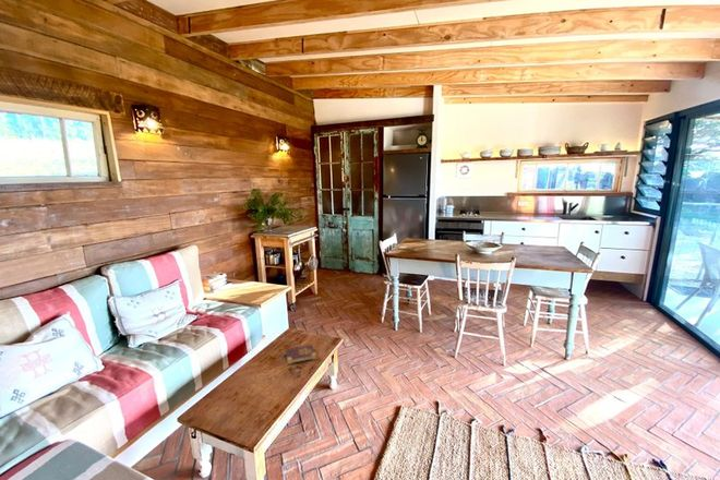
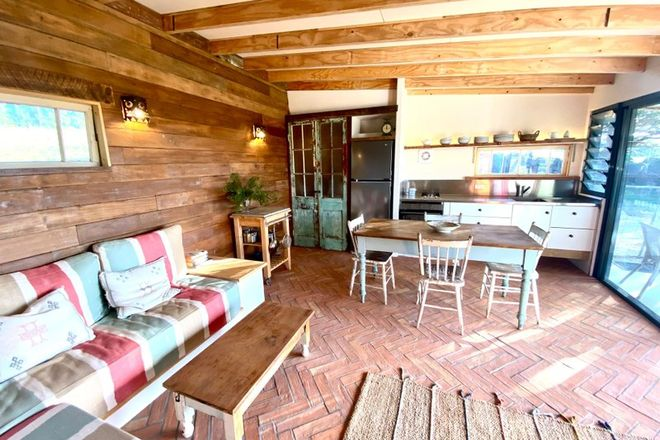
- book (300, 353)
